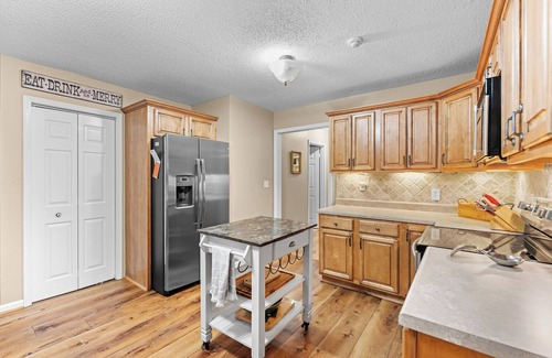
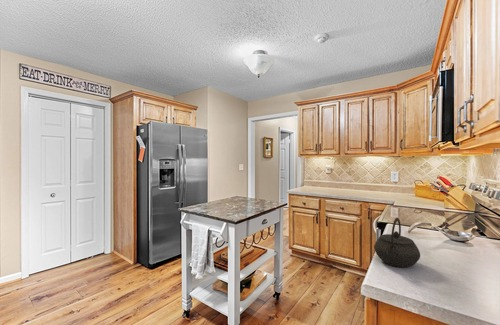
+ kettle (395, 240)
